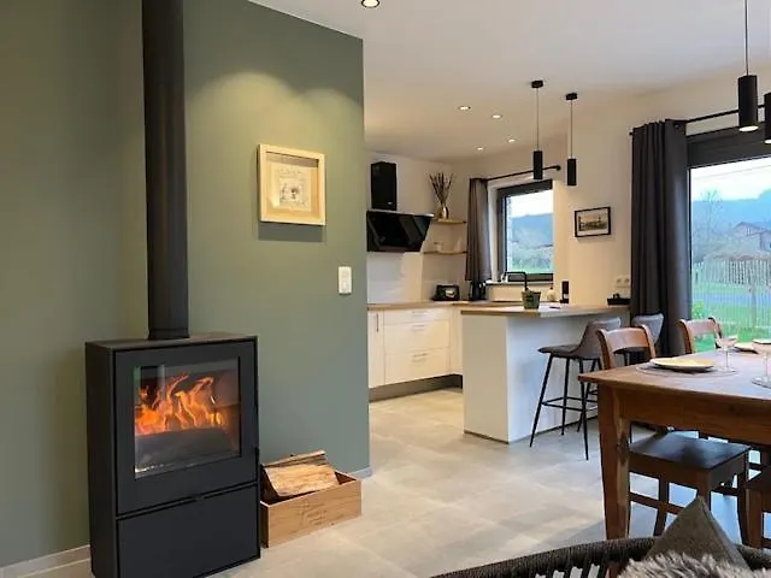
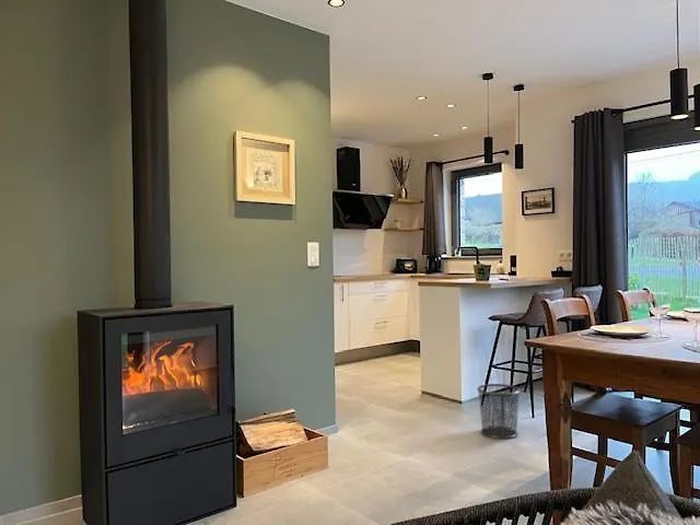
+ waste bin (499, 410)
